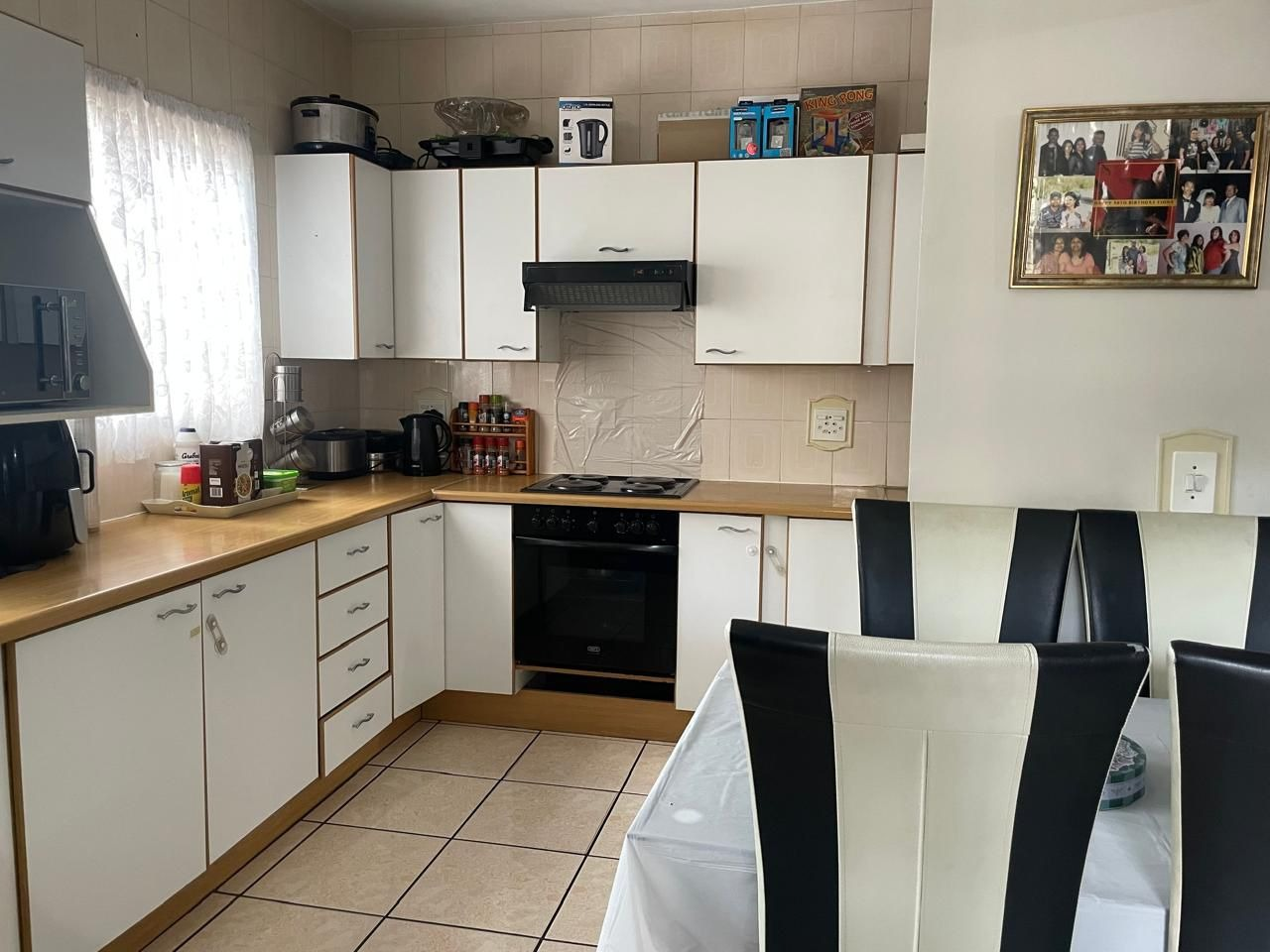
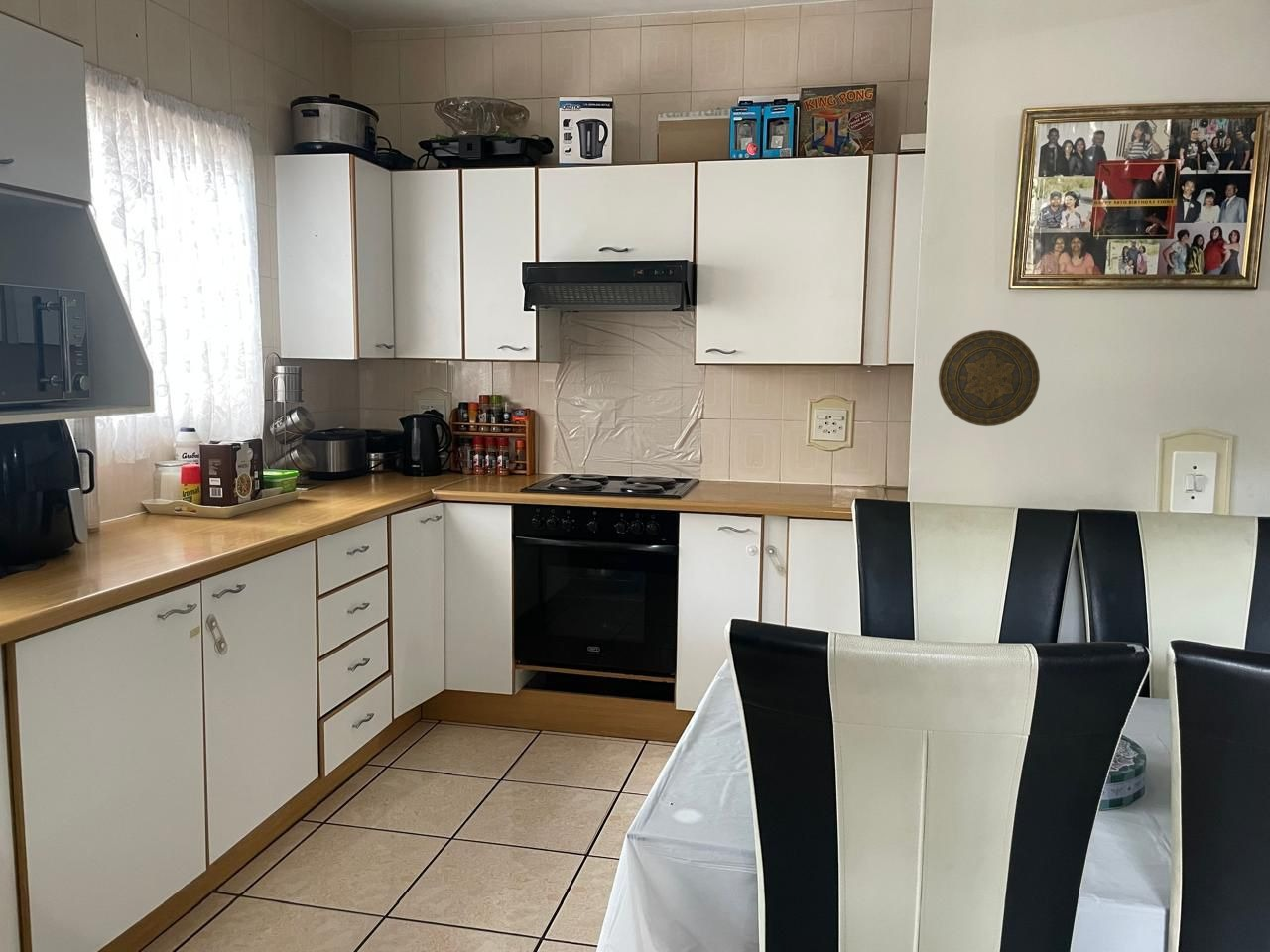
+ decorative plate (988, 378)
